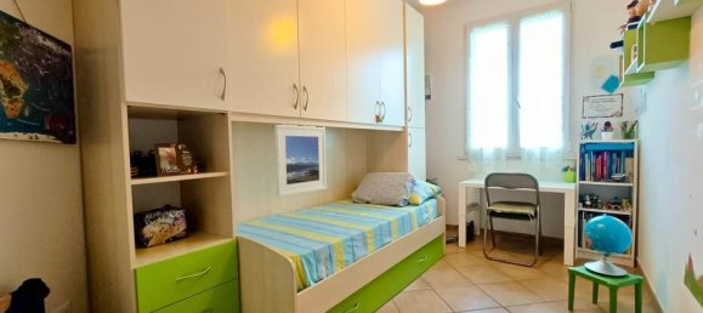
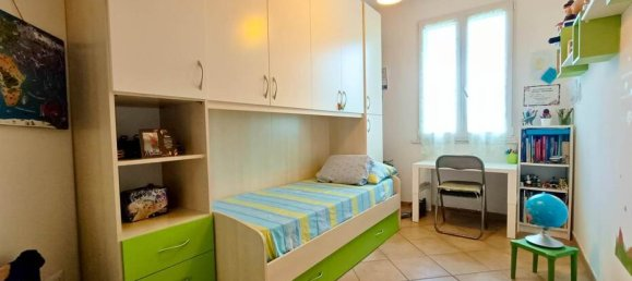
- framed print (302, 159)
